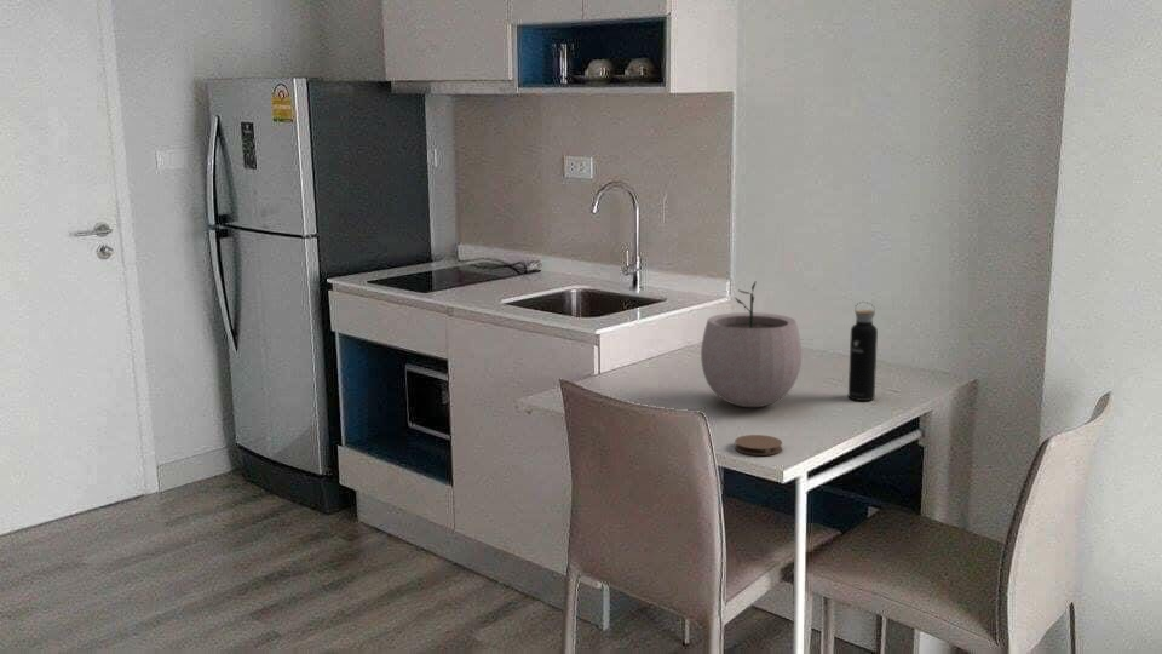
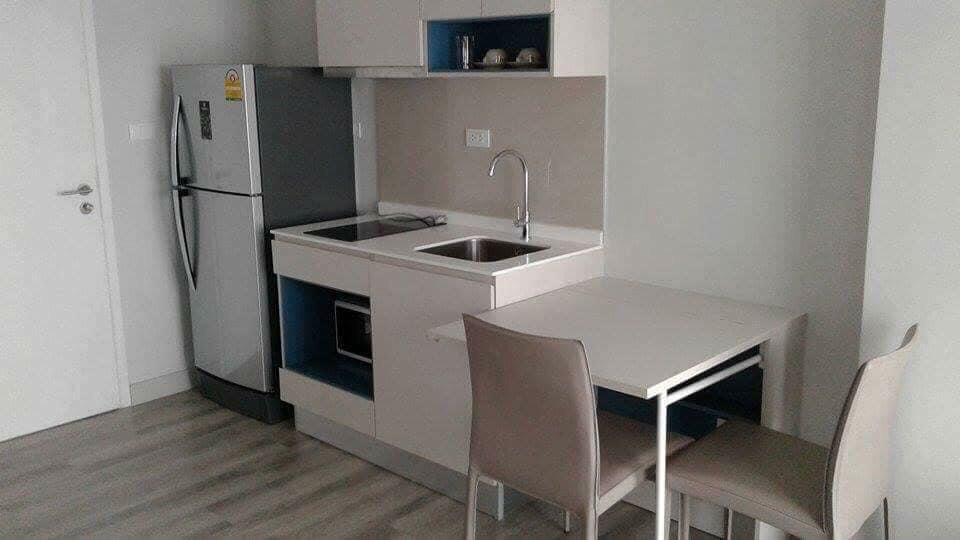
- coaster (758, 444)
- water bottle (863, 350)
- plant pot (750, 343)
